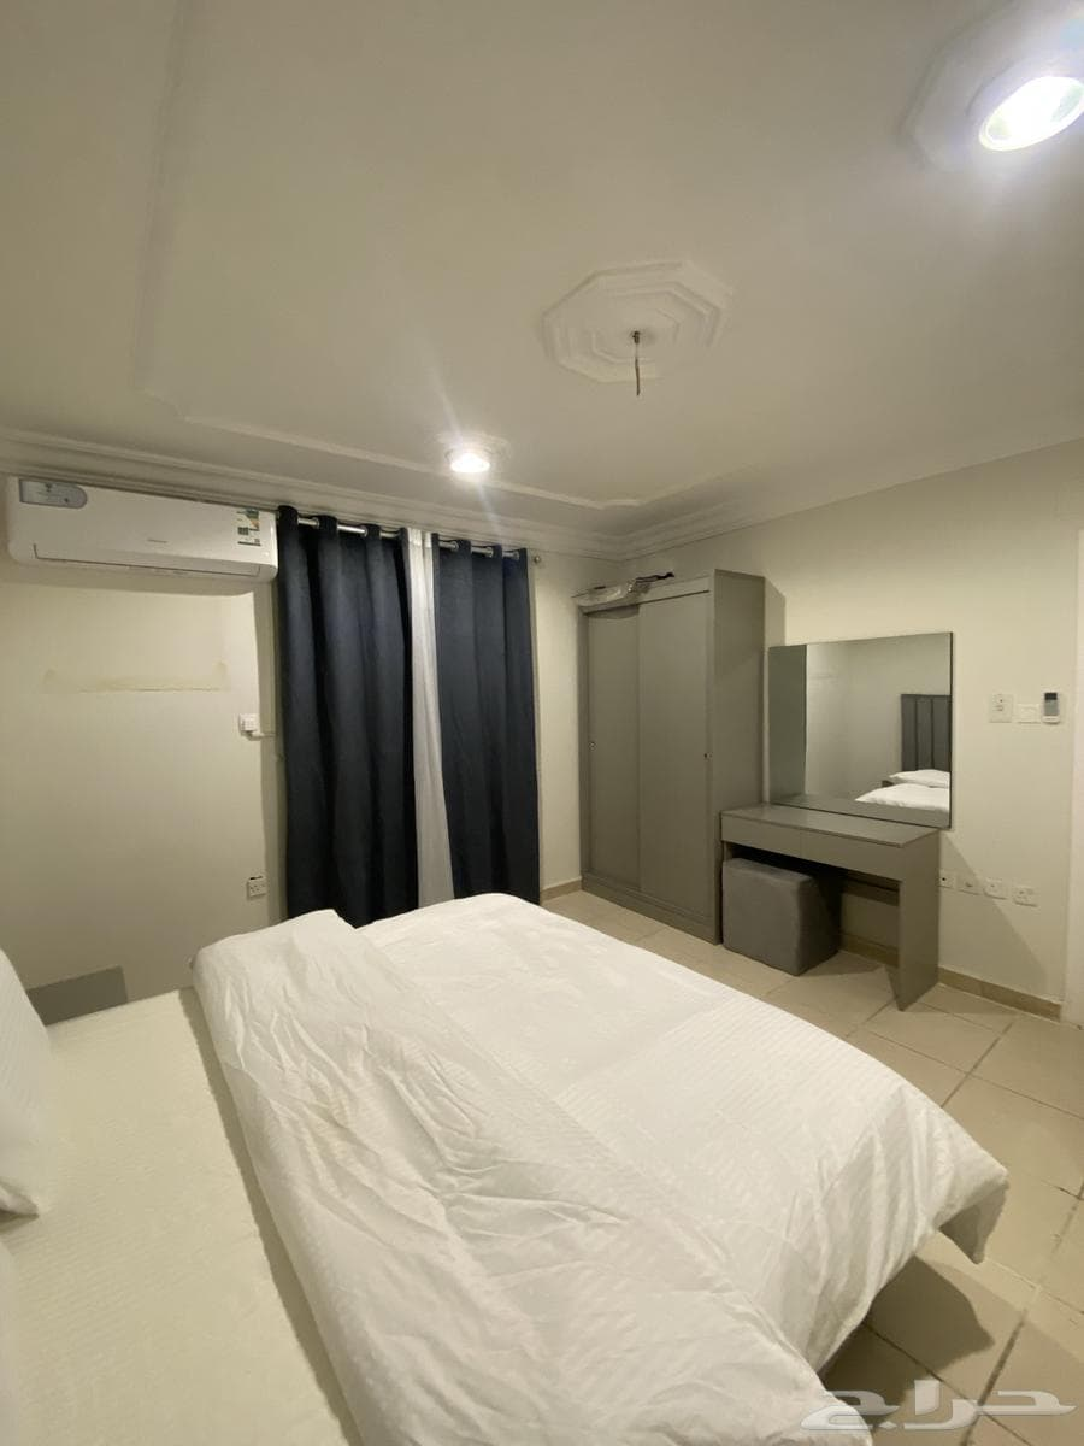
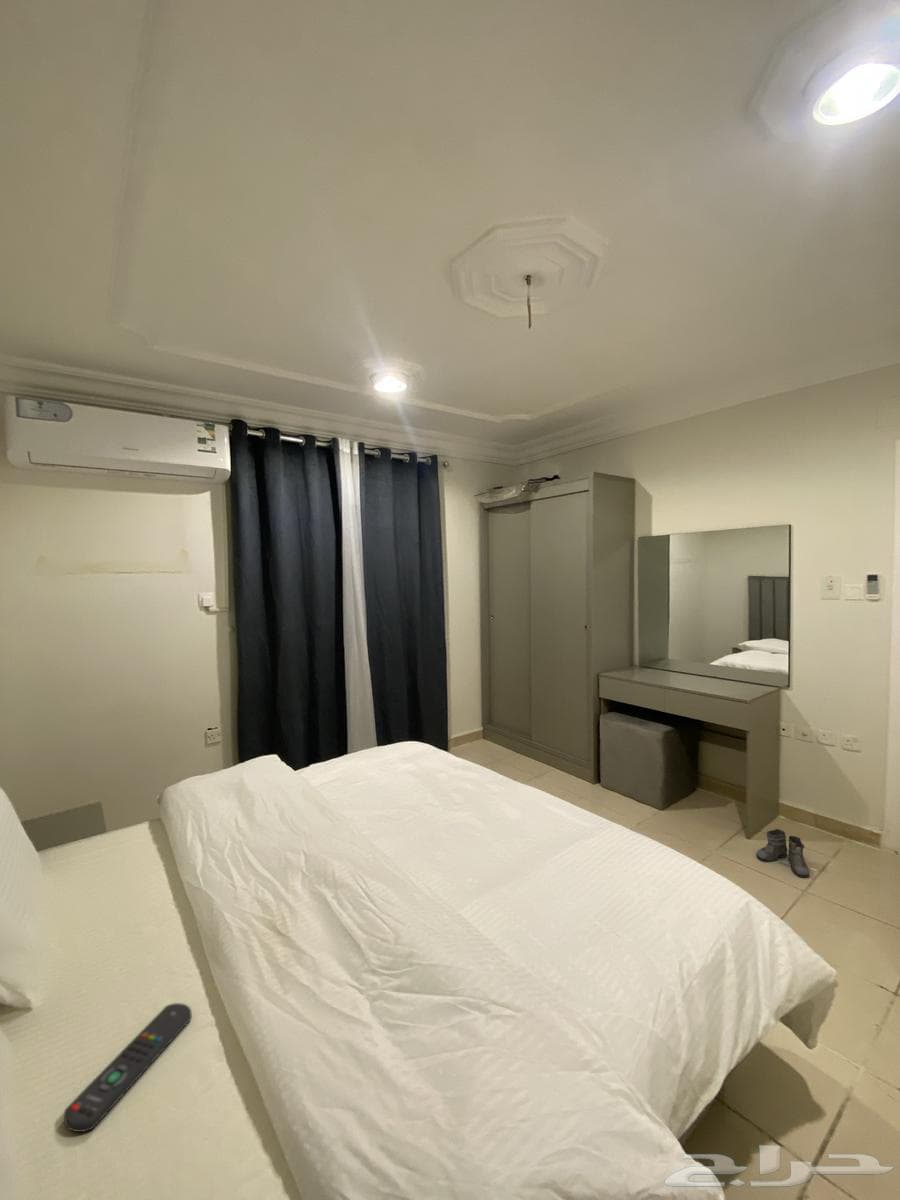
+ remote control (134, 1059)
+ boots (782, 849)
